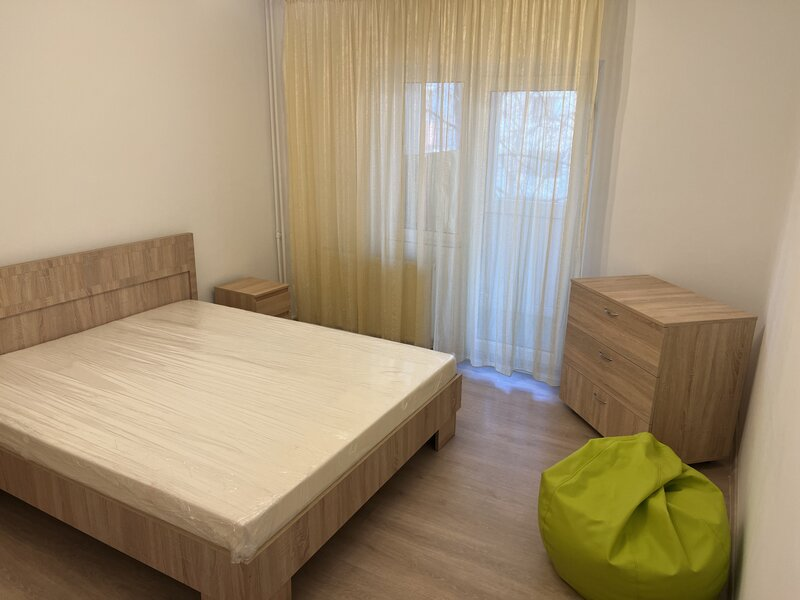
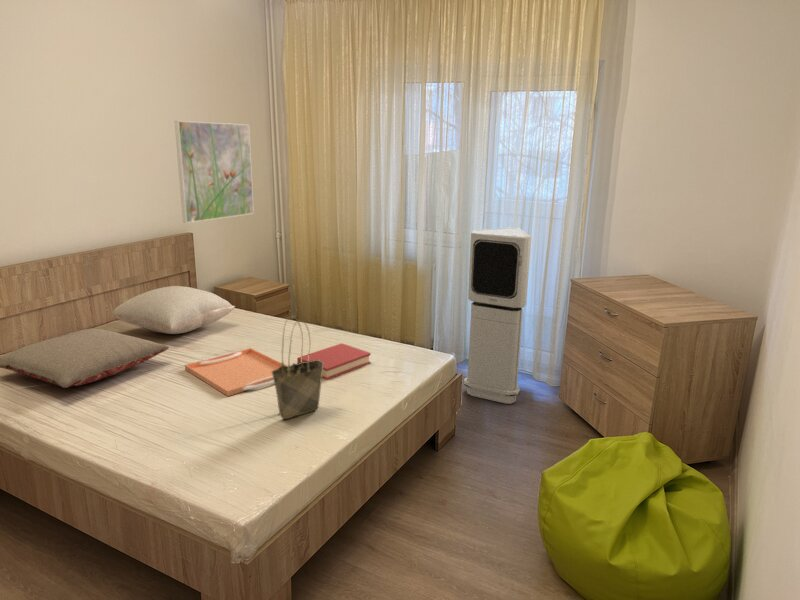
+ pillow (82, 354)
+ tote bag (298, 367)
+ hardback book (334, 360)
+ pillow (174, 308)
+ serving tray (240, 369)
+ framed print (217, 171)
+ air purifier (501, 313)
